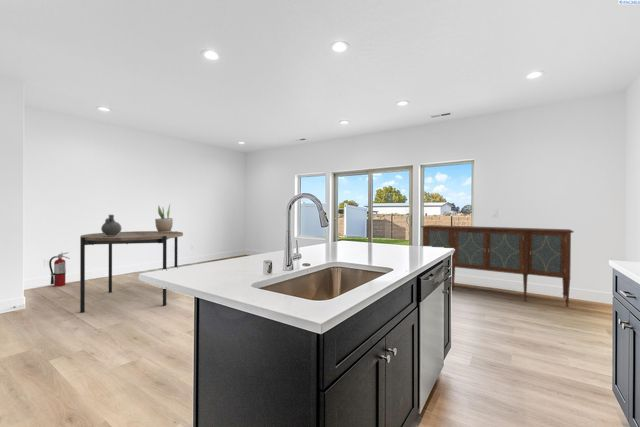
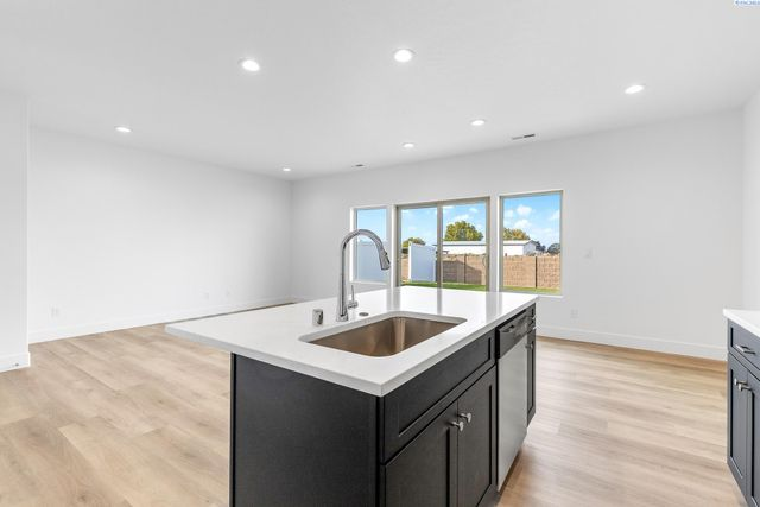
- ceramic jug (111, 225)
- potted plant (163, 217)
- fire extinguisher (59, 268)
- sideboard (488, 259)
- dining table (134, 243)
